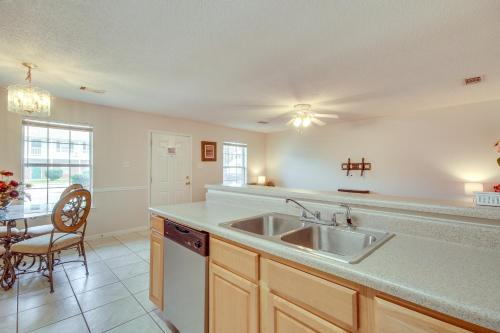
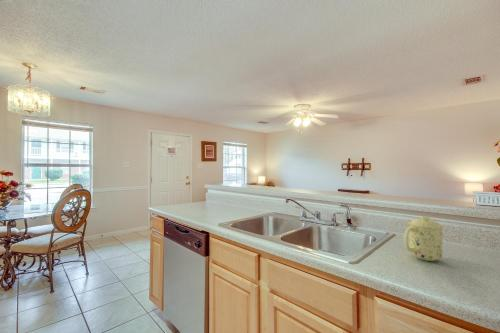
+ mug (423, 237)
